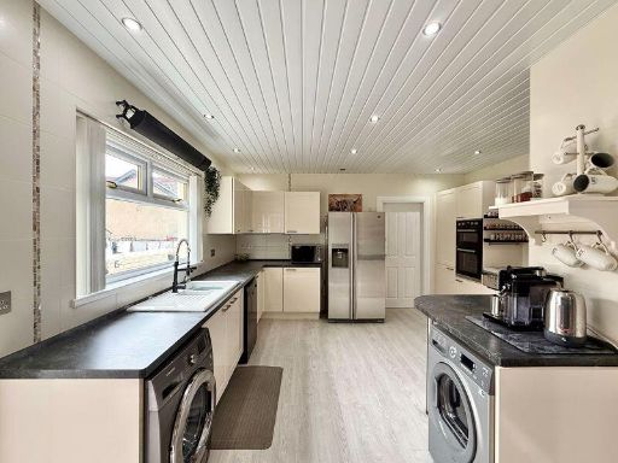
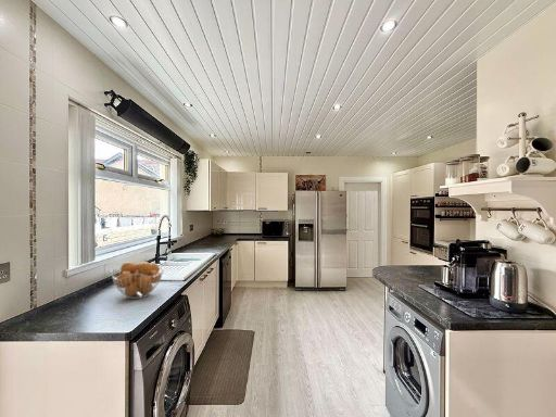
+ fruit basket (138, 278)
